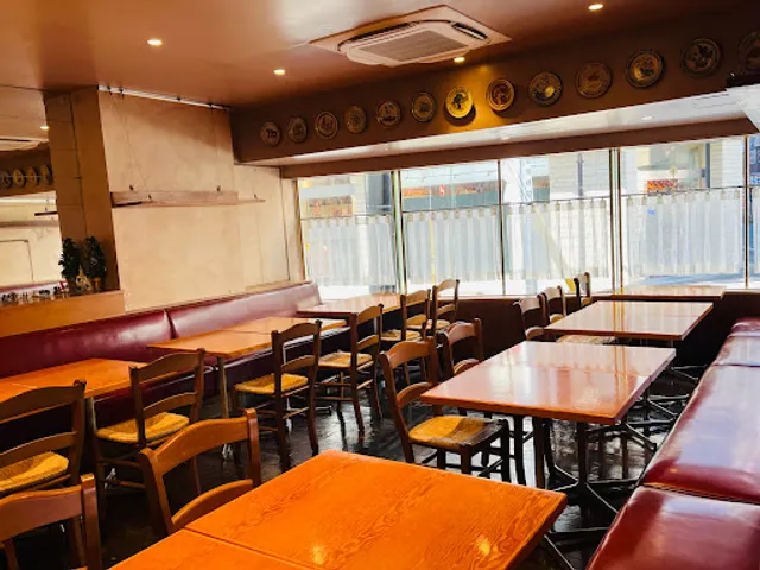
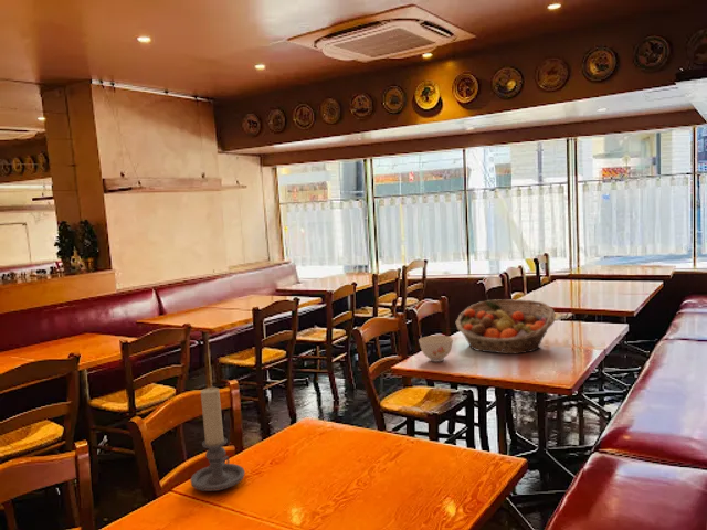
+ candle holder (215, 433)
+ fruit basket (504, 326)
+ bowl (435, 349)
